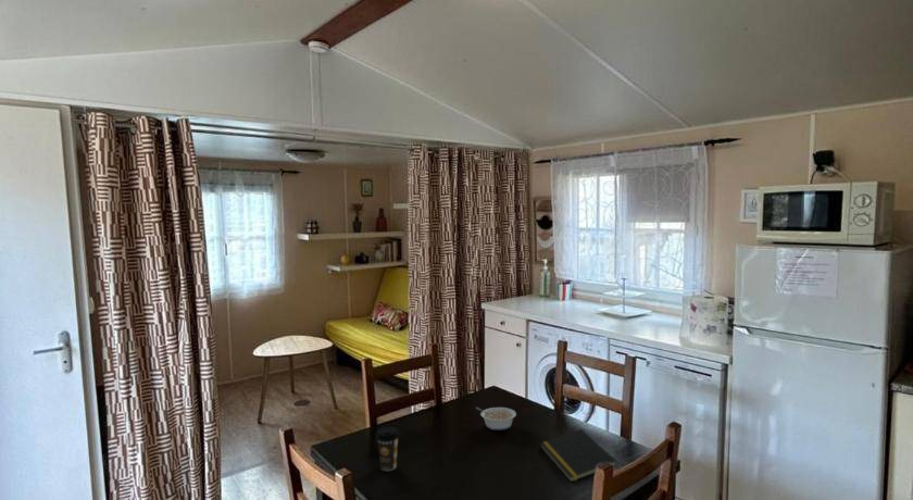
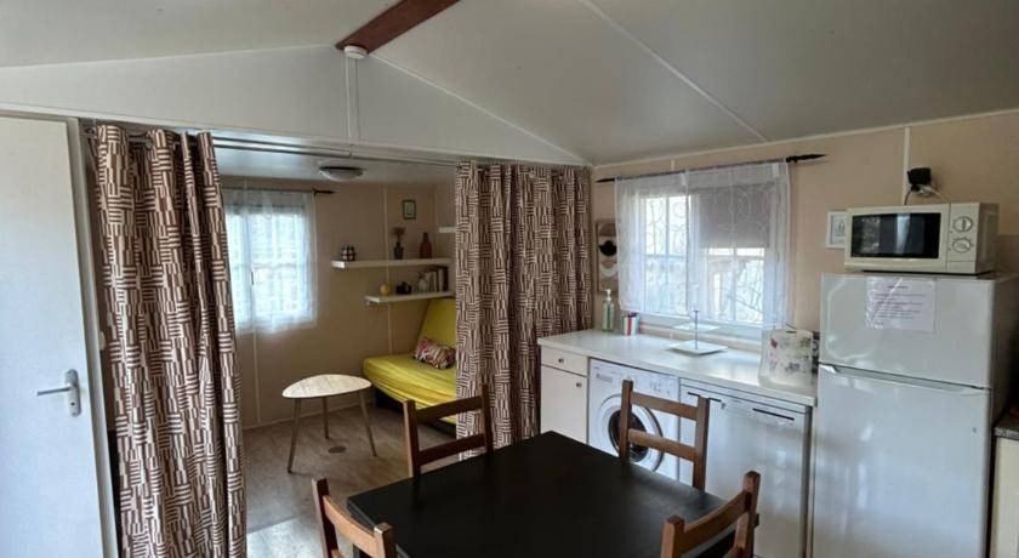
- legume (497, 418)
- notepad (576, 453)
- coffee cup (388, 448)
